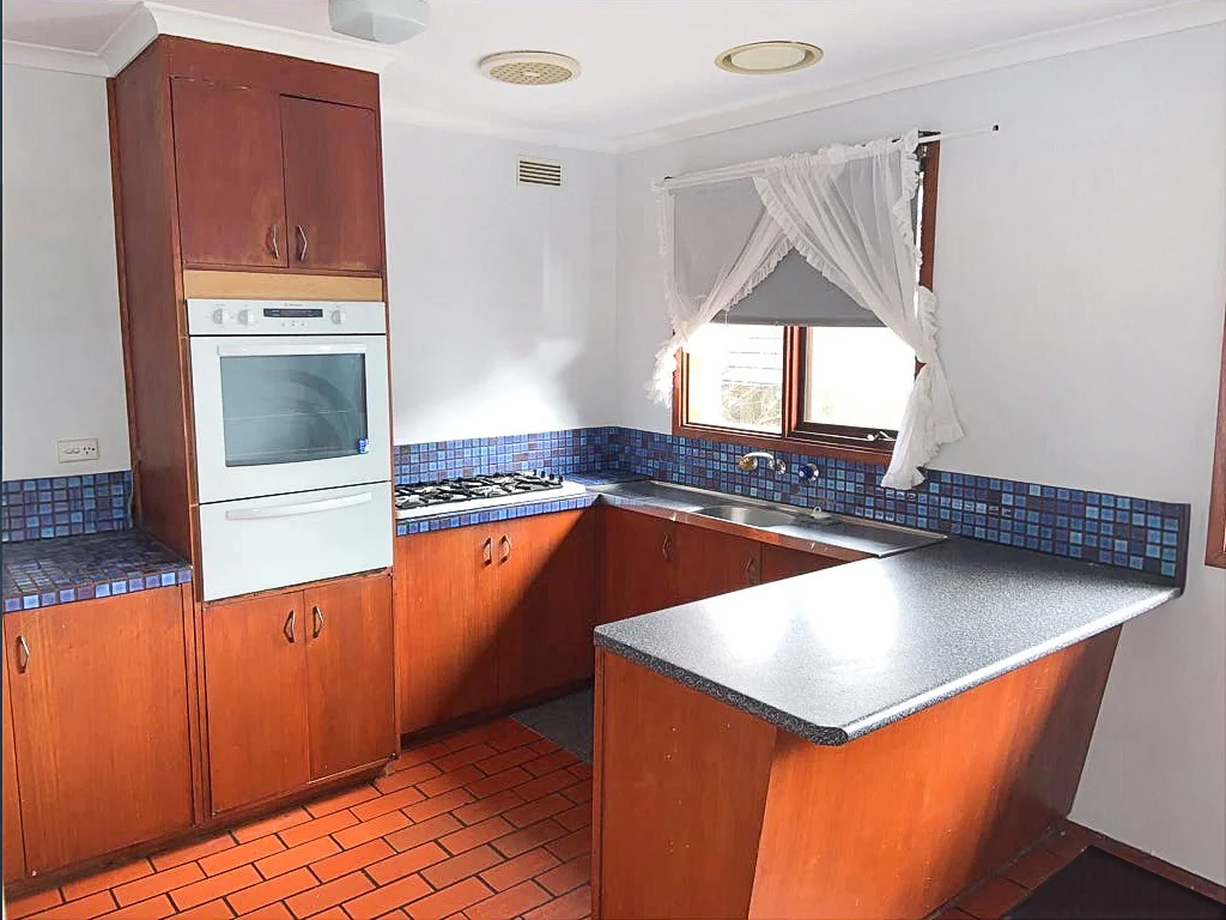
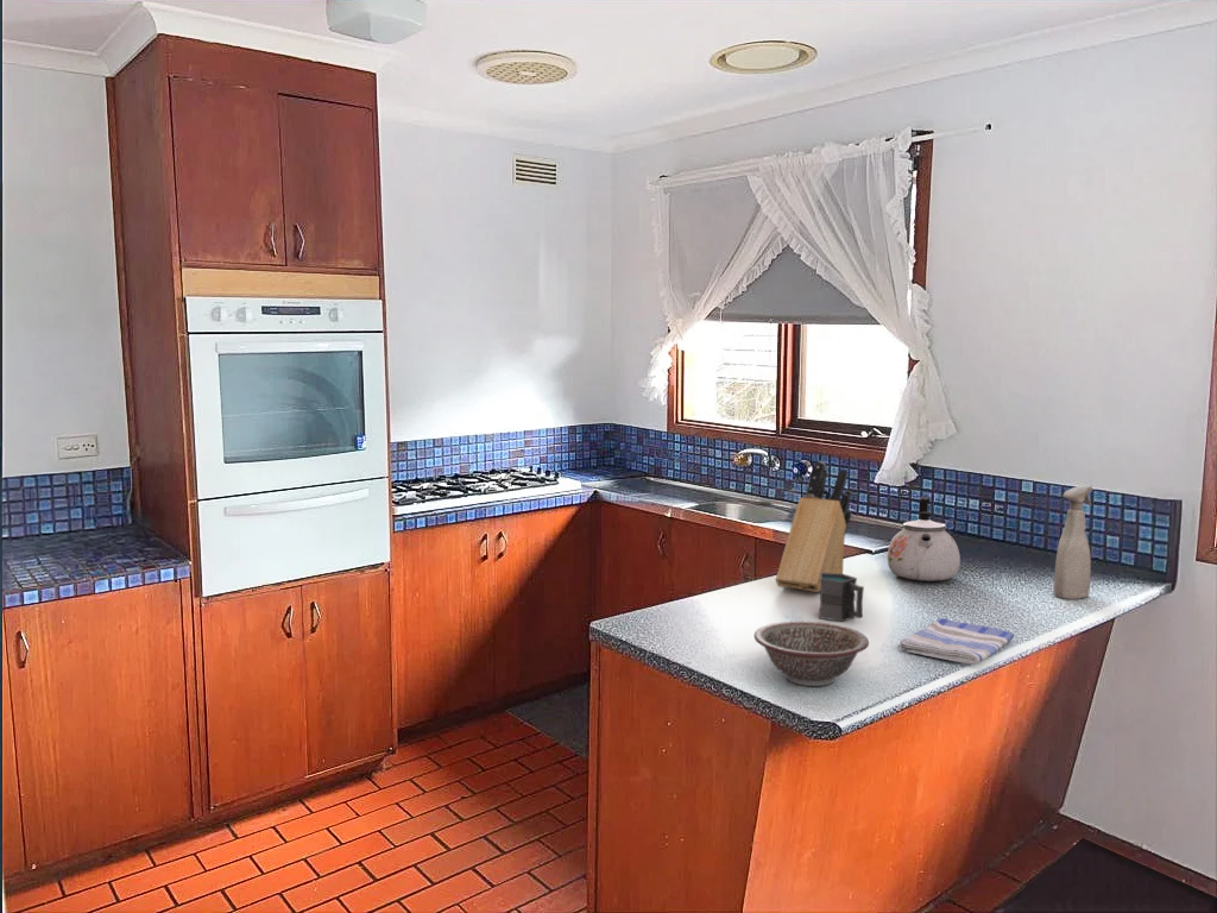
+ decorative bowl (809, 657)
+ dish towel (957, 640)
+ kettle (923, 536)
+ mug (839, 597)
+ spray bottle (1073, 541)
+ knife block (816, 522)
